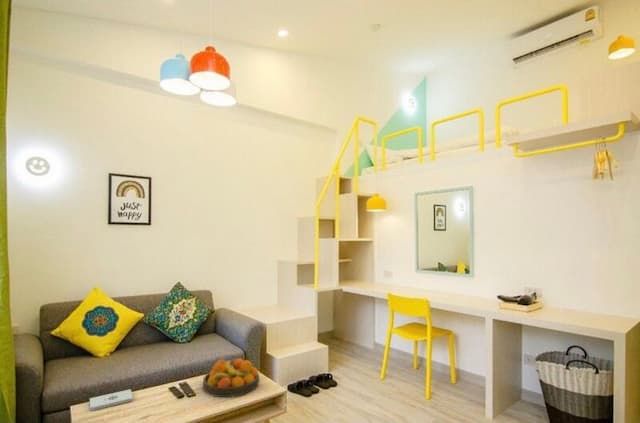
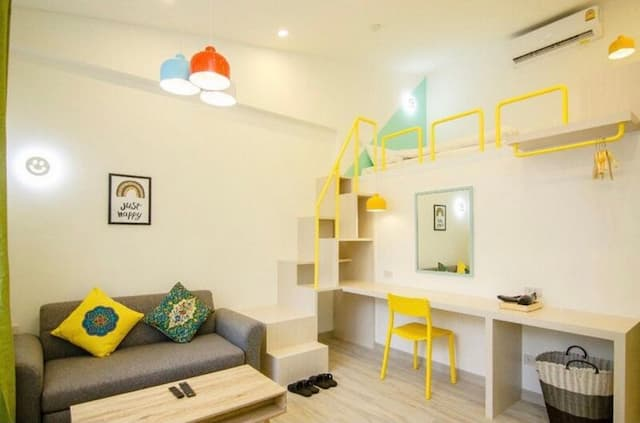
- fruit bowl (231, 372)
- notepad (111, 399)
